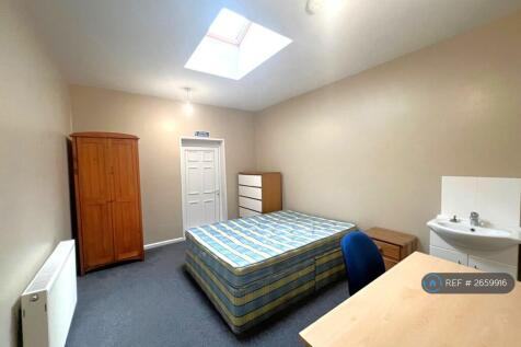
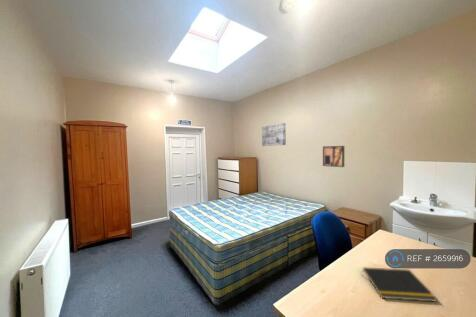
+ notepad (396, 282)
+ wall art (333, 156)
+ wall art (273, 135)
